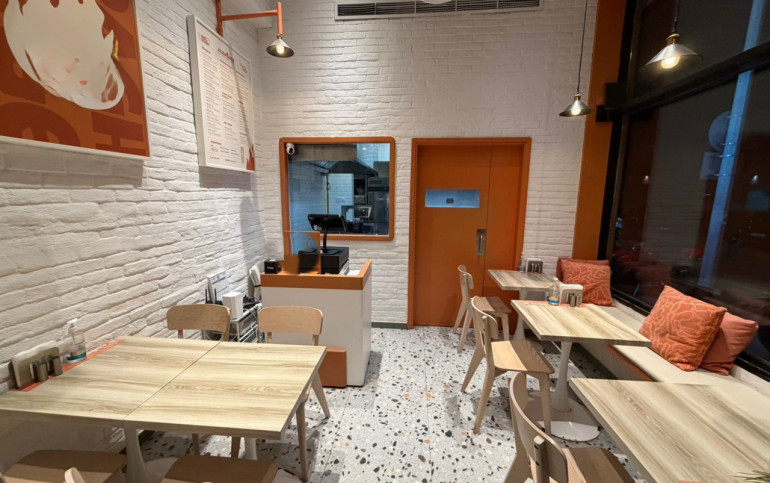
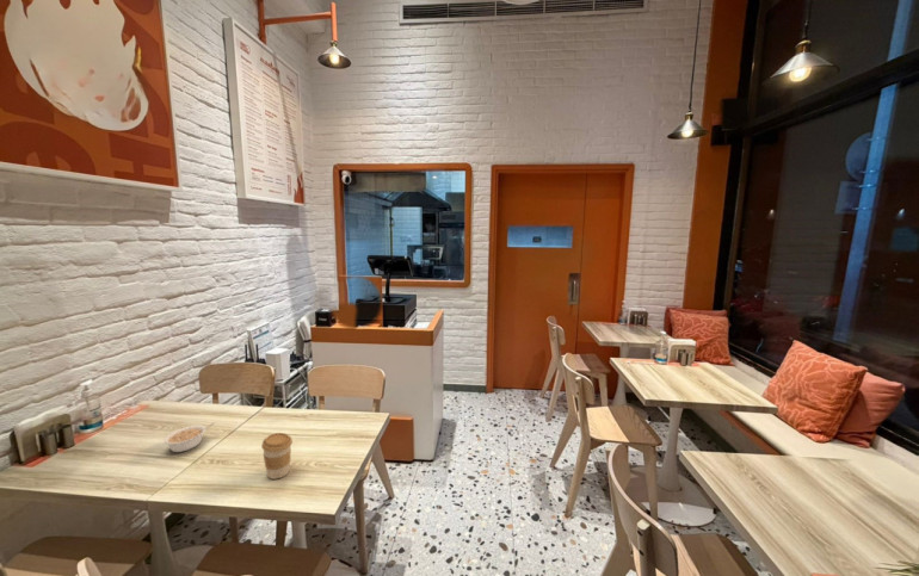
+ legume (186, 438)
+ coffee cup (277, 454)
